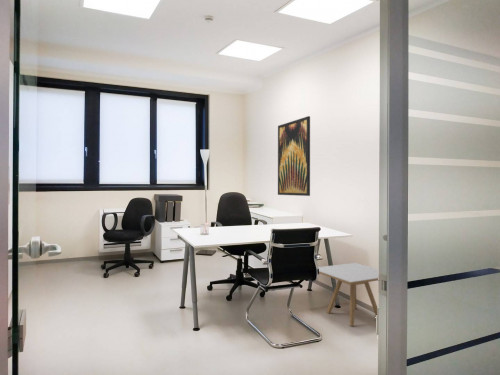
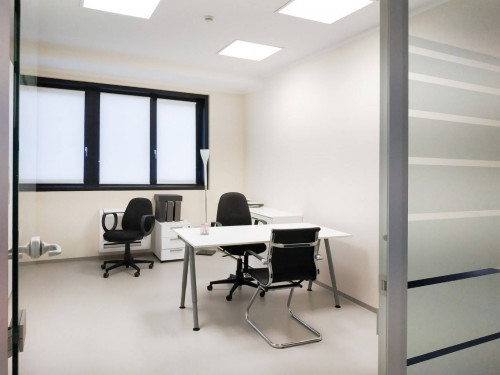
- side table (353, 293)
- wall art (292, 158)
